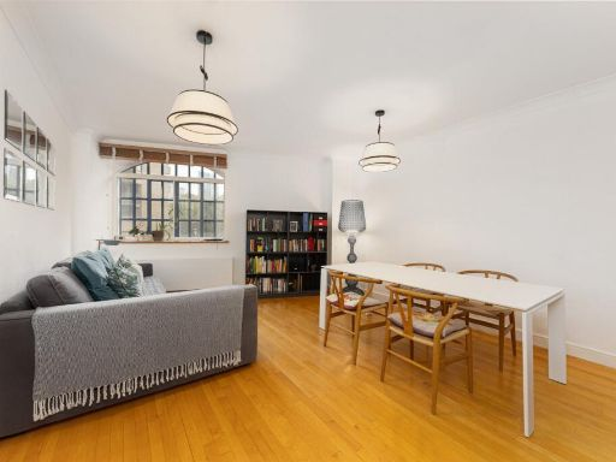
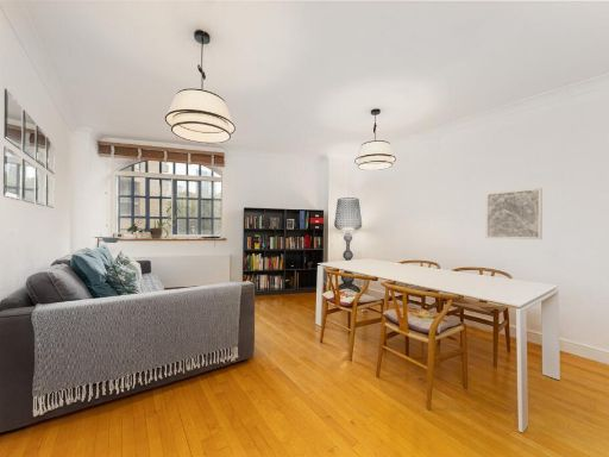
+ wall art (511, 214)
